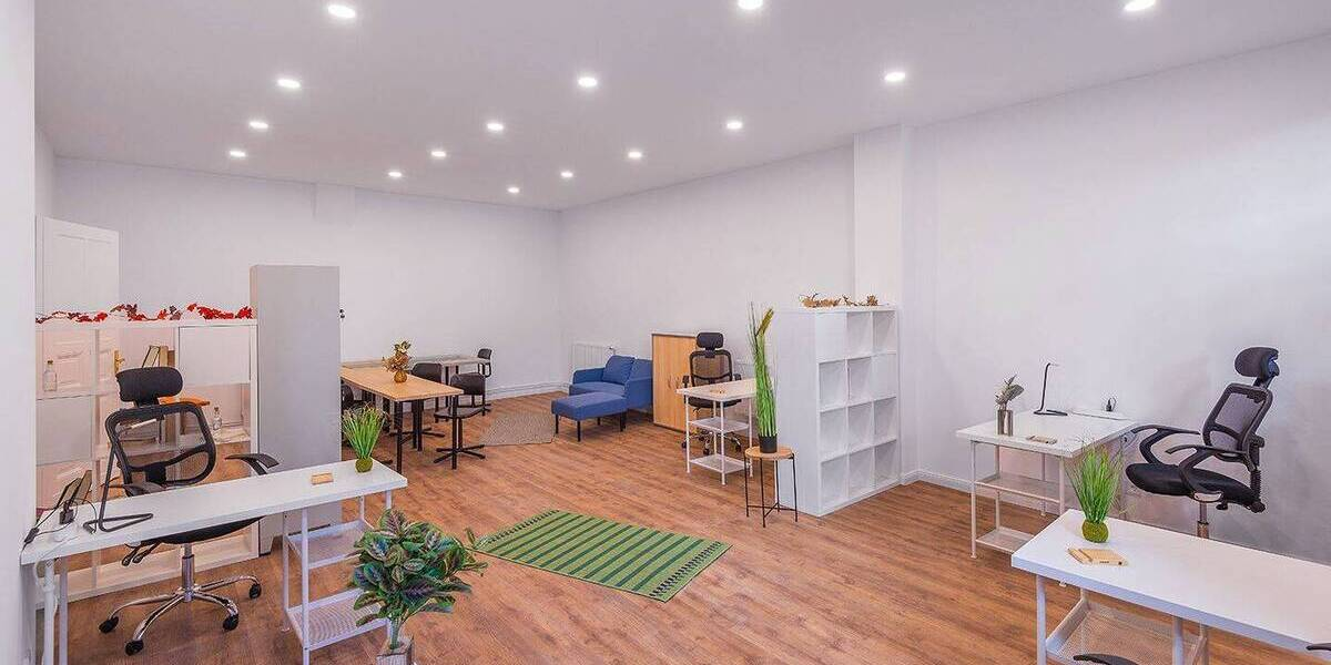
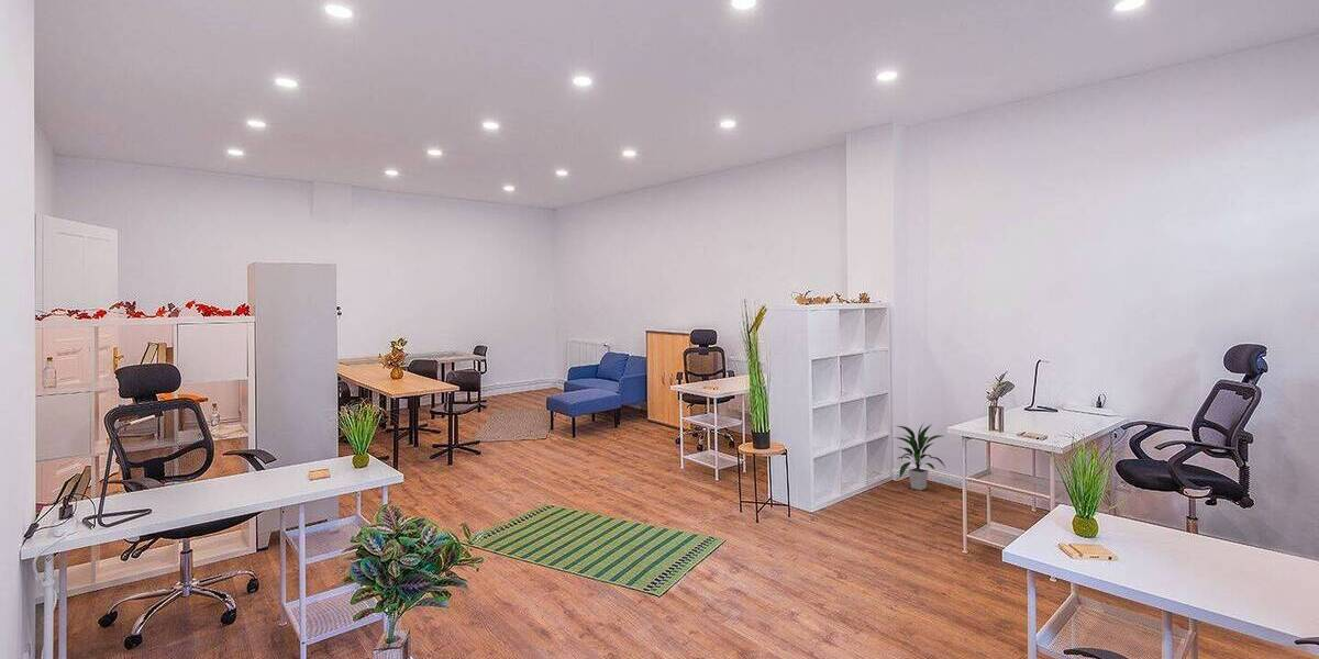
+ indoor plant (916, 454)
